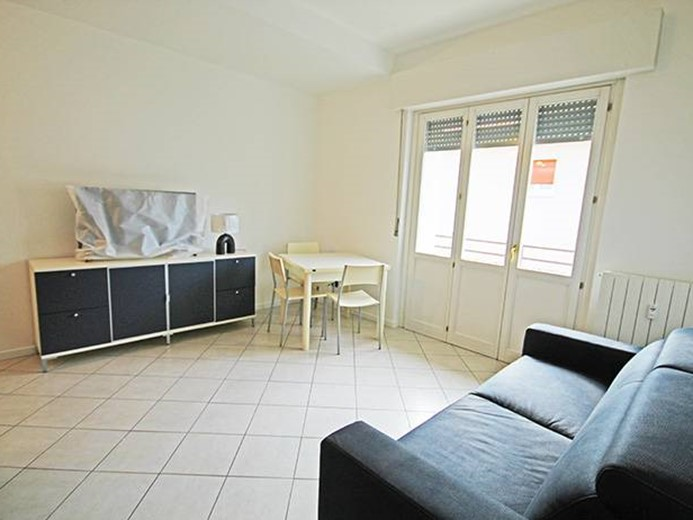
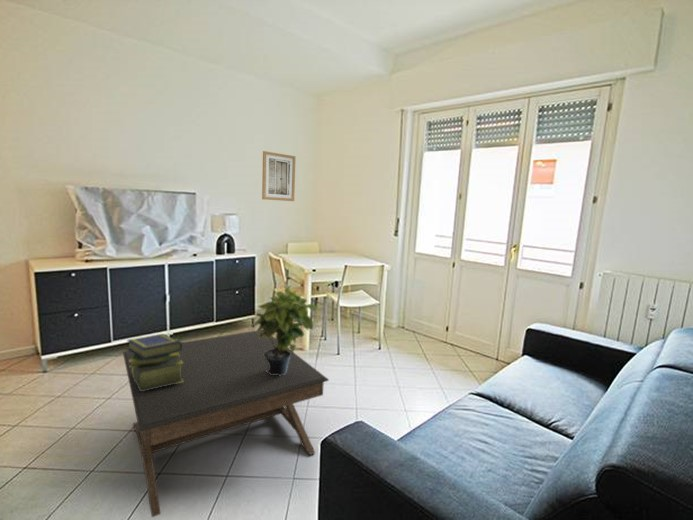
+ wall art (279, 177)
+ potted plant (281, 329)
+ coffee table (220, 401)
+ stack of books (154, 358)
